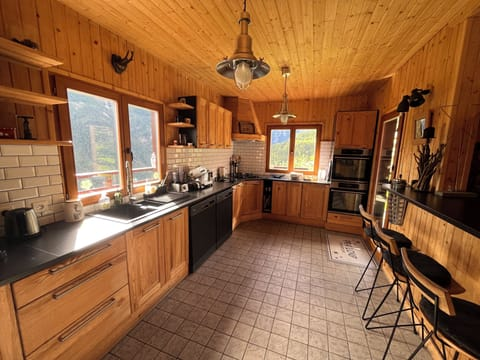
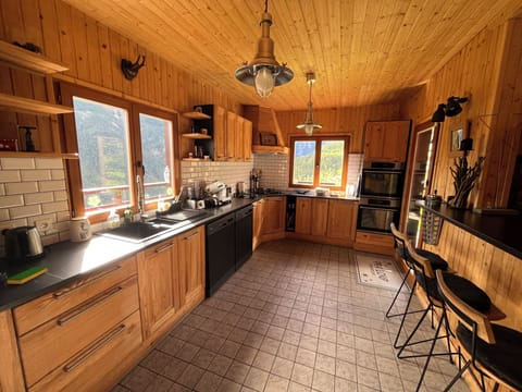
+ dish sponge (28, 274)
